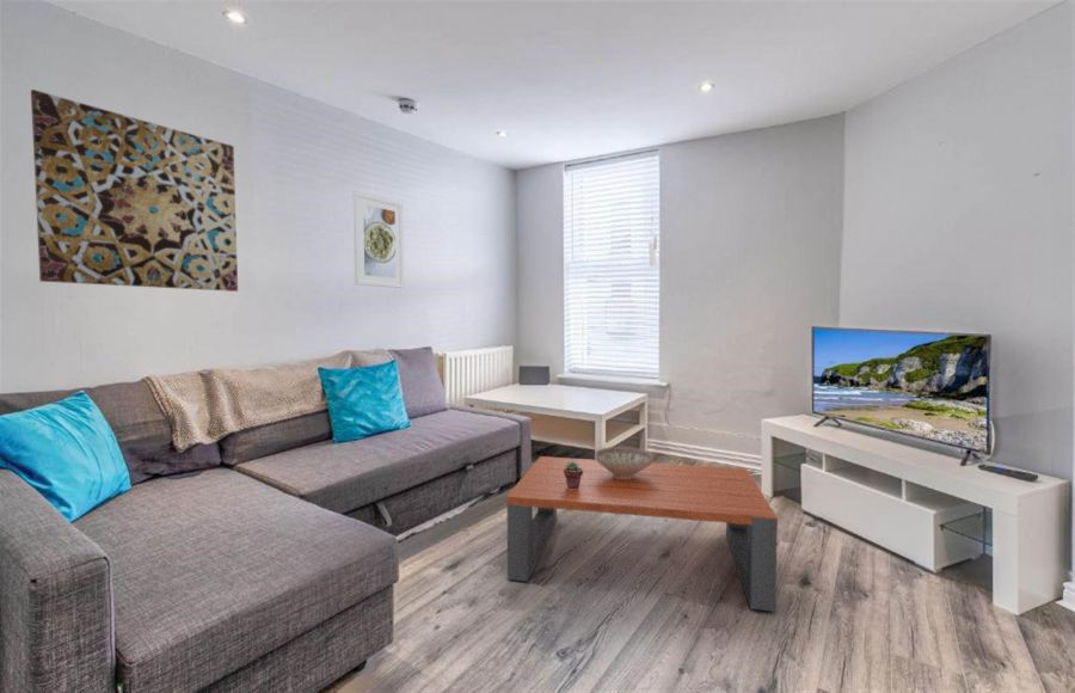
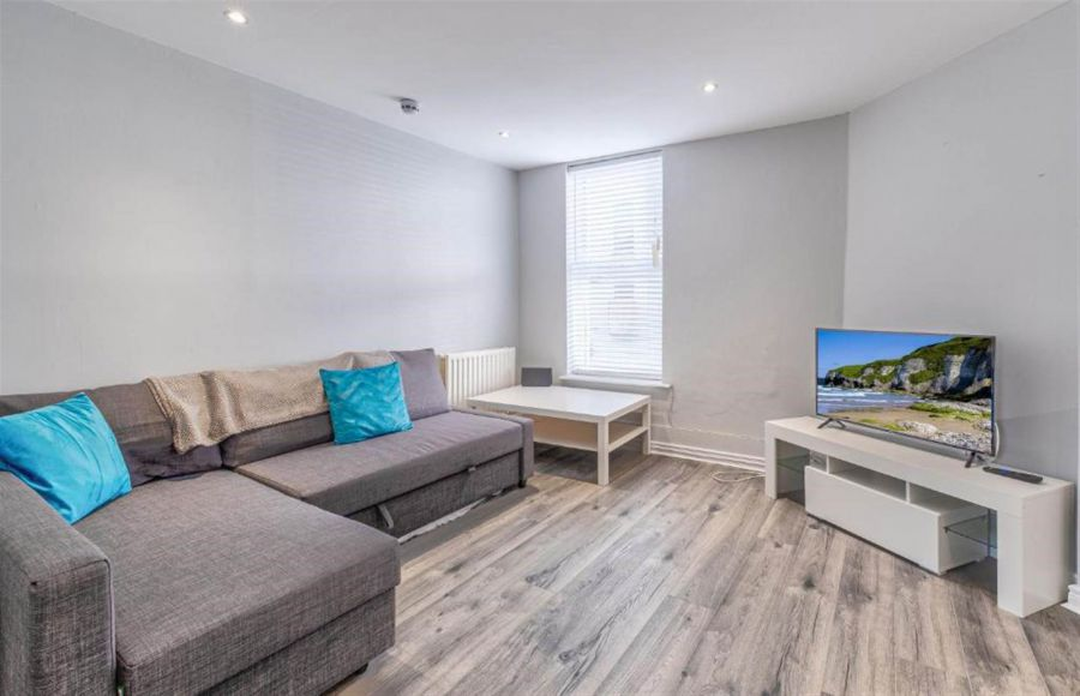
- potted succulent (572, 473)
- wall art (148, 204)
- decorative bowl (624, 464)
- coffee table (635, 514)
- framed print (379, 241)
